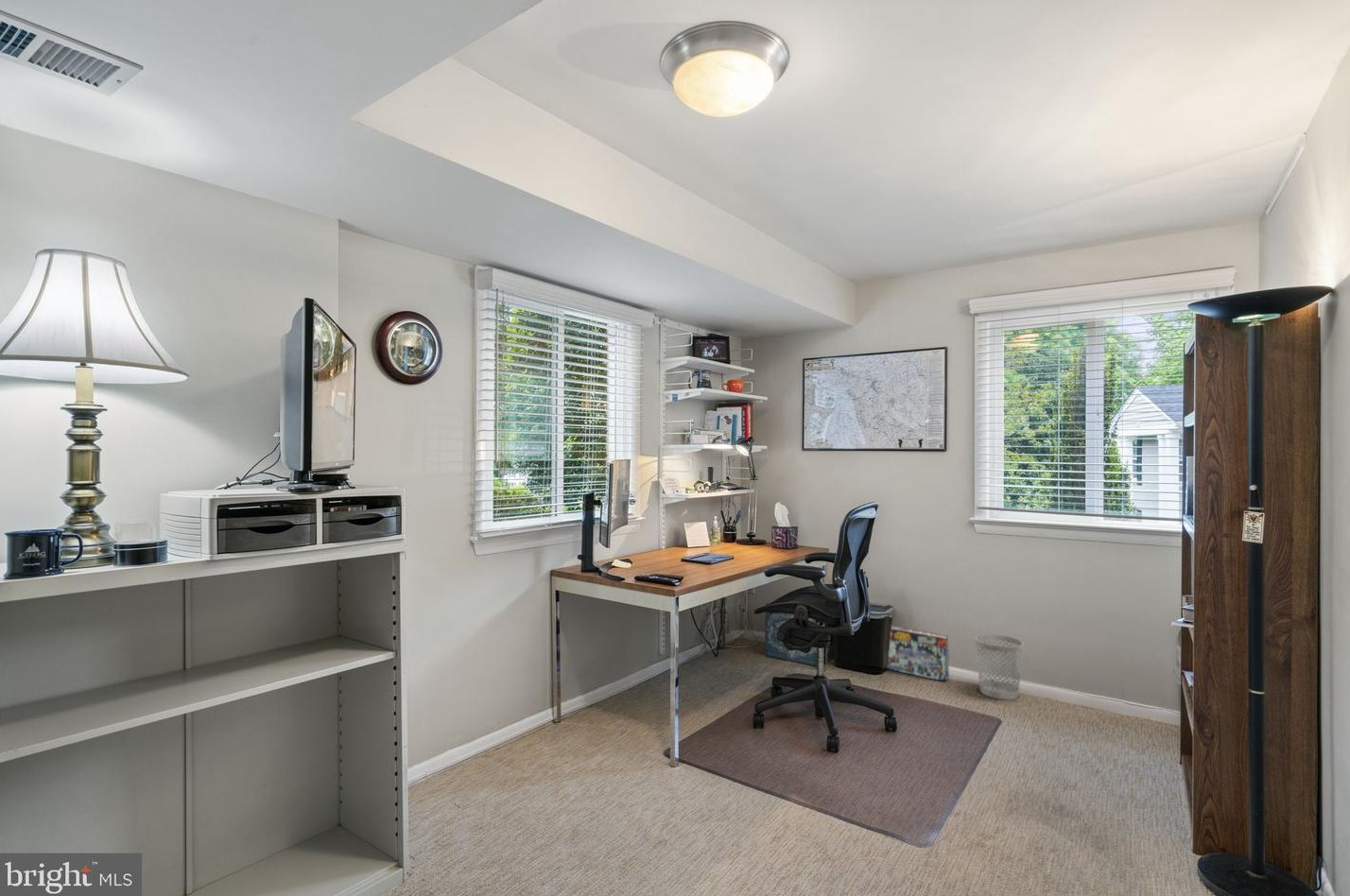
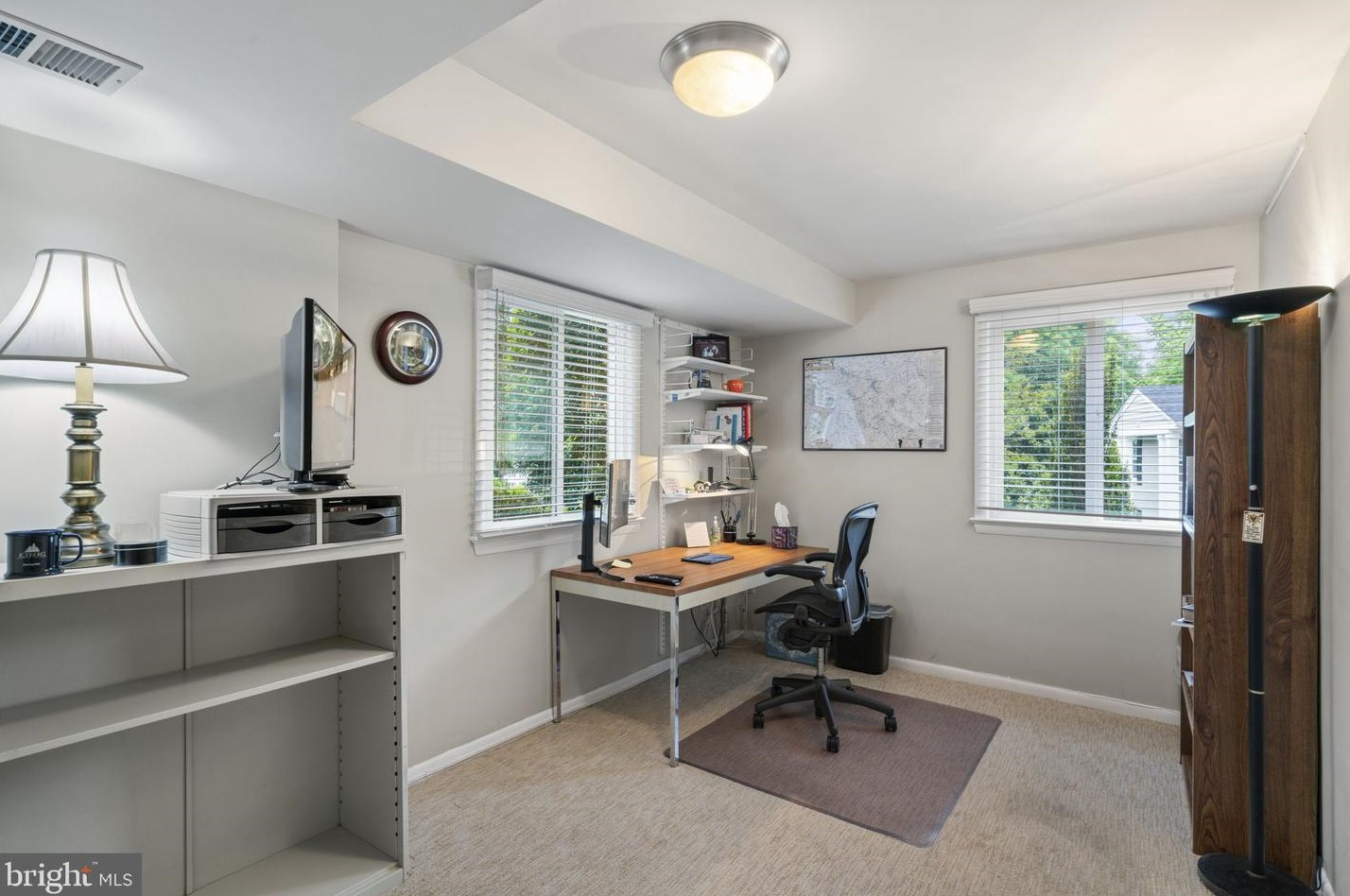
- wastebasket (998, 666)
- box (914, 652)
